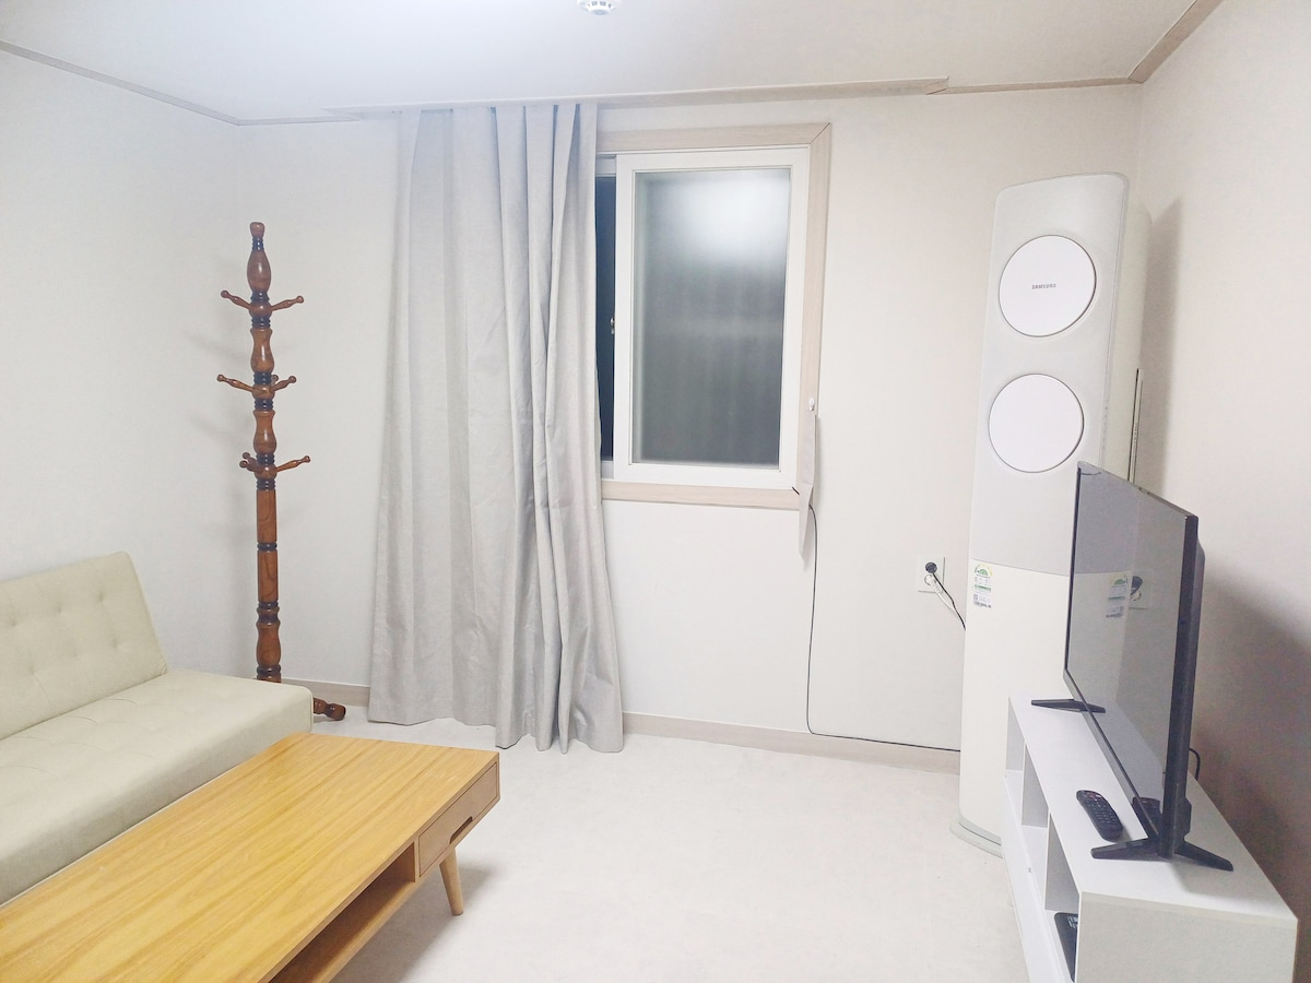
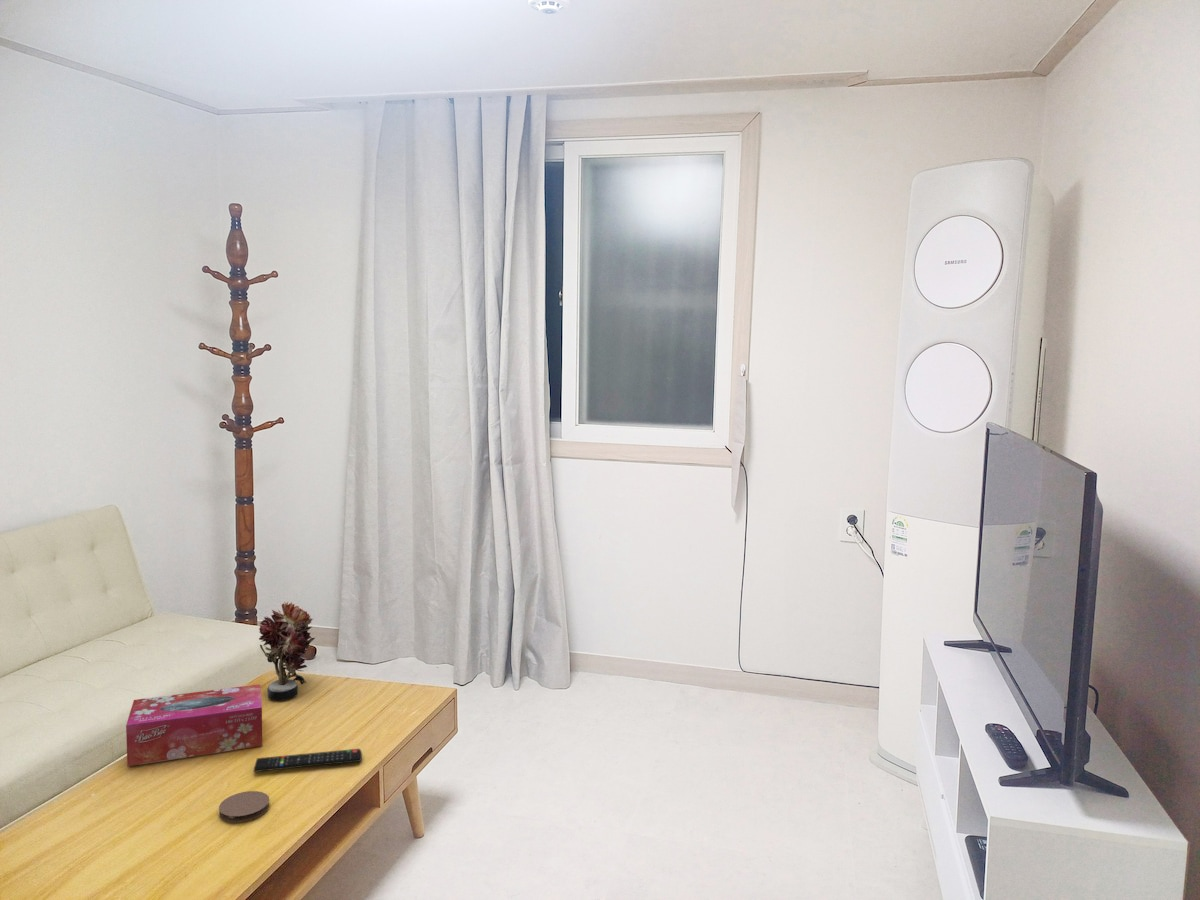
+ tissue box (197, 722)
+ remote control (309, 761)
+ coaster (244, 806)
+ artificial flower (284, 647)
